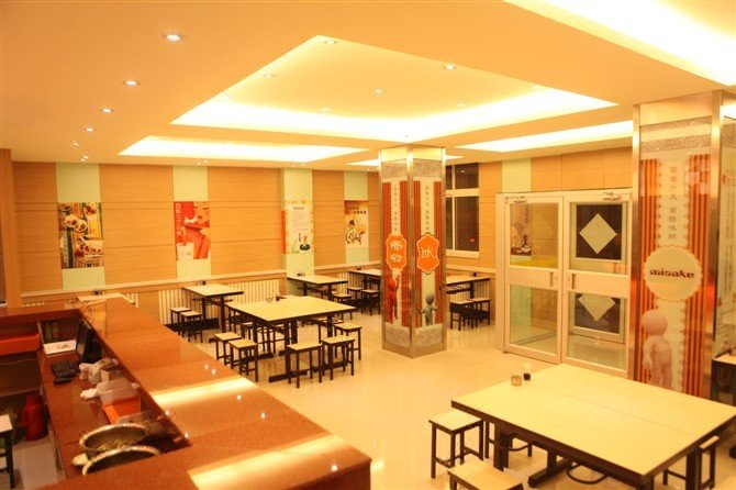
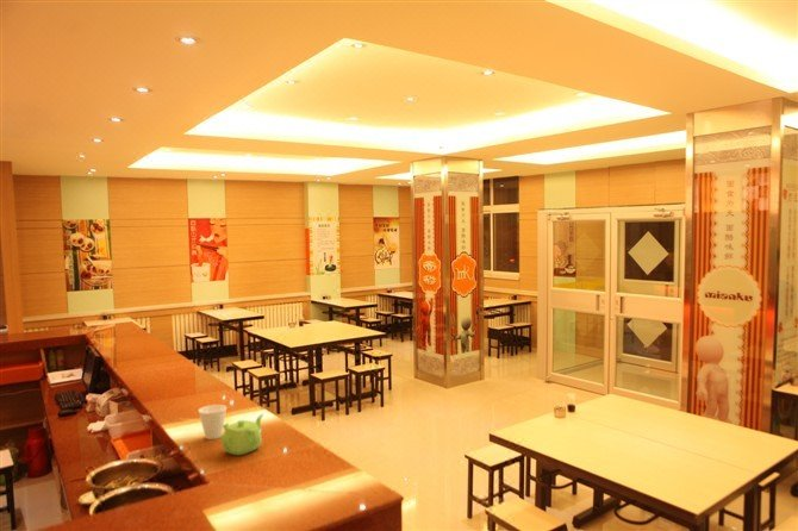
+ teapot (241, 435)
+ cup (212, 421)
